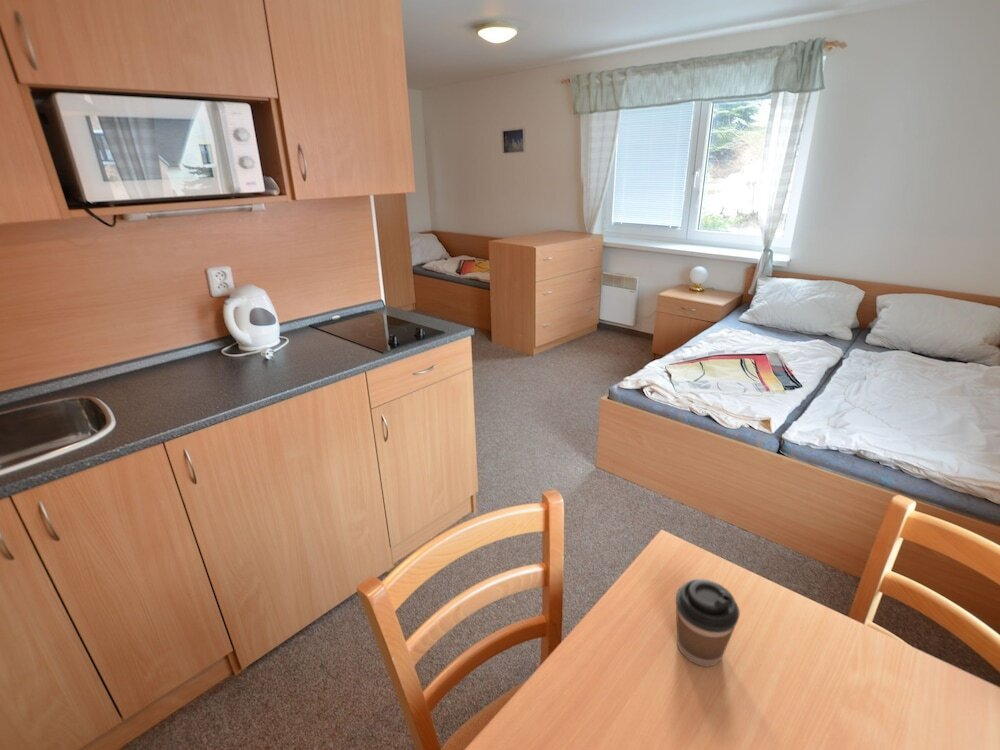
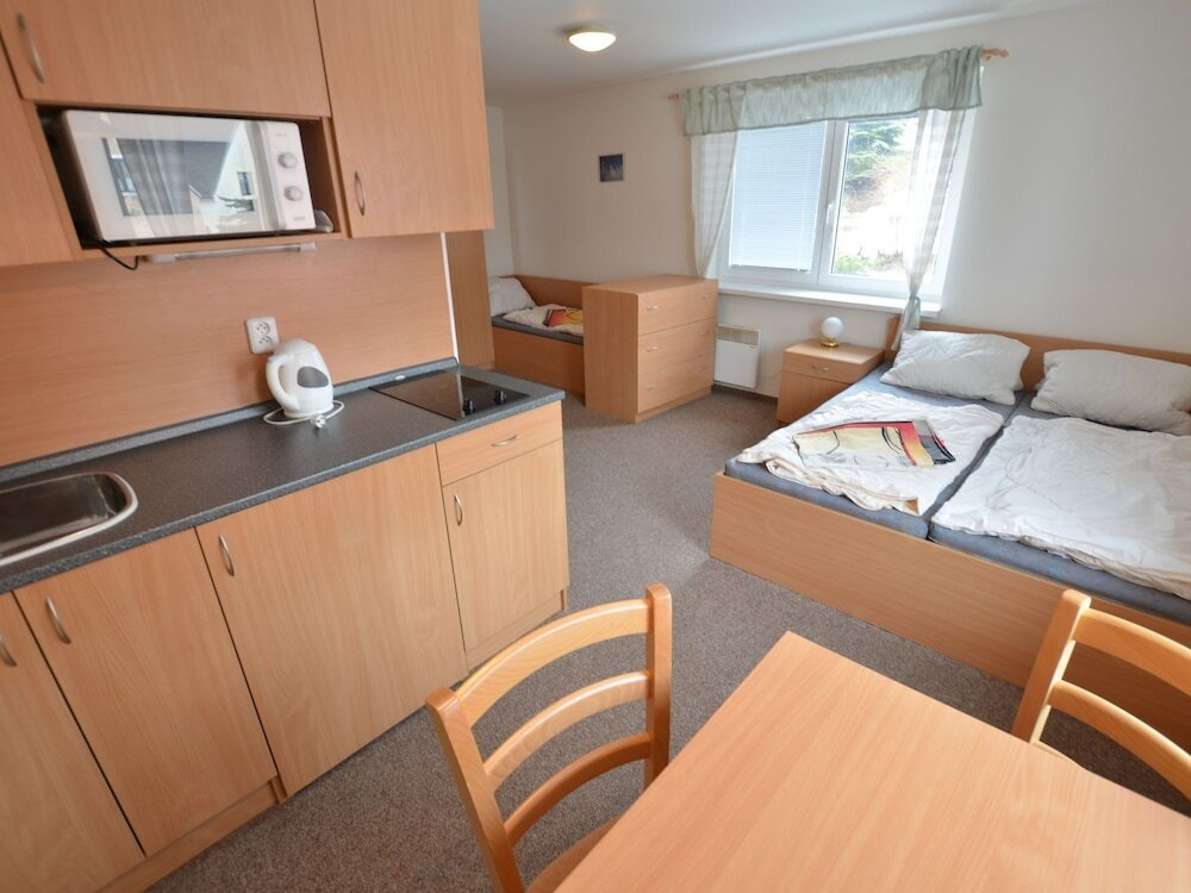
- coffee cup (704, 619)
